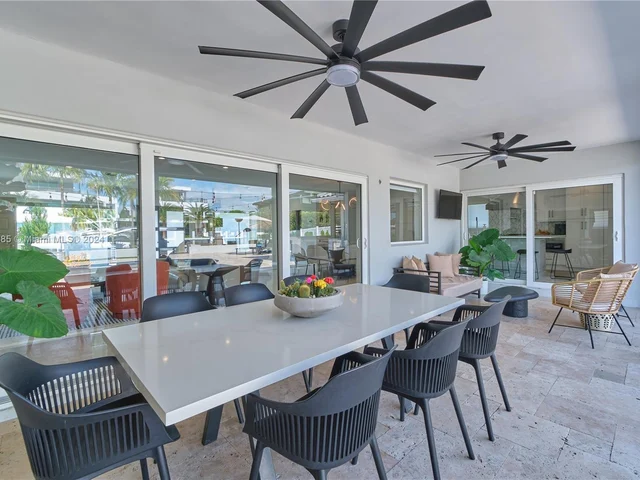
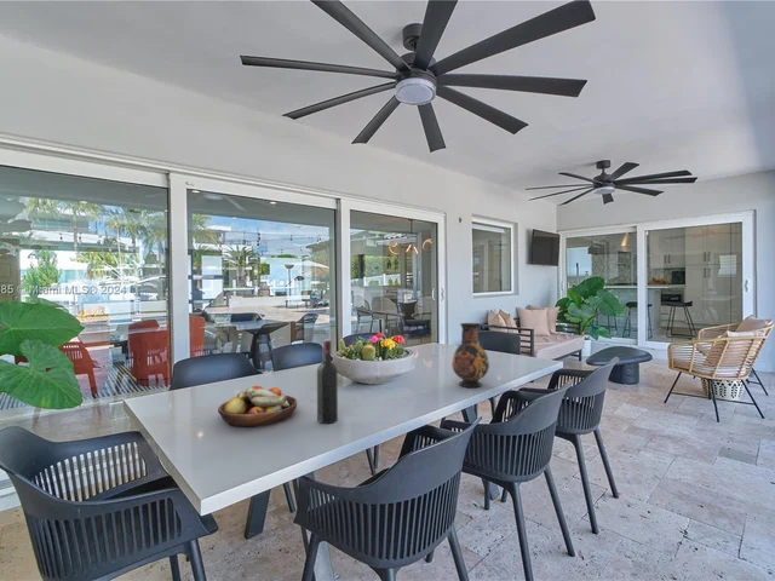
+ vase (470, 353)
+ fruit bowl (259, 401)
+ wine bottle (327, 380)
